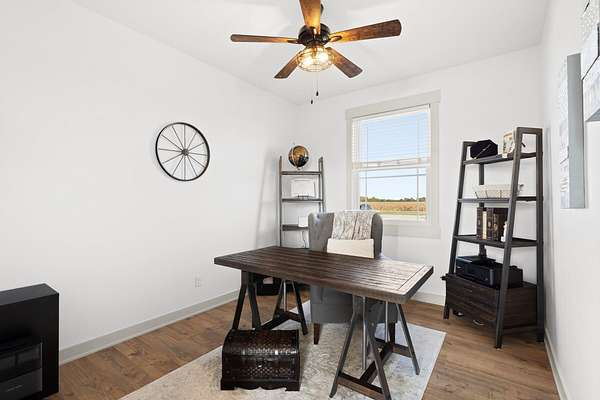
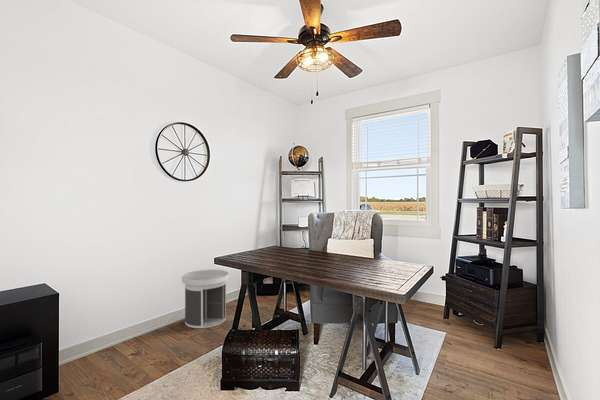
+ revolving door (205, 297)
